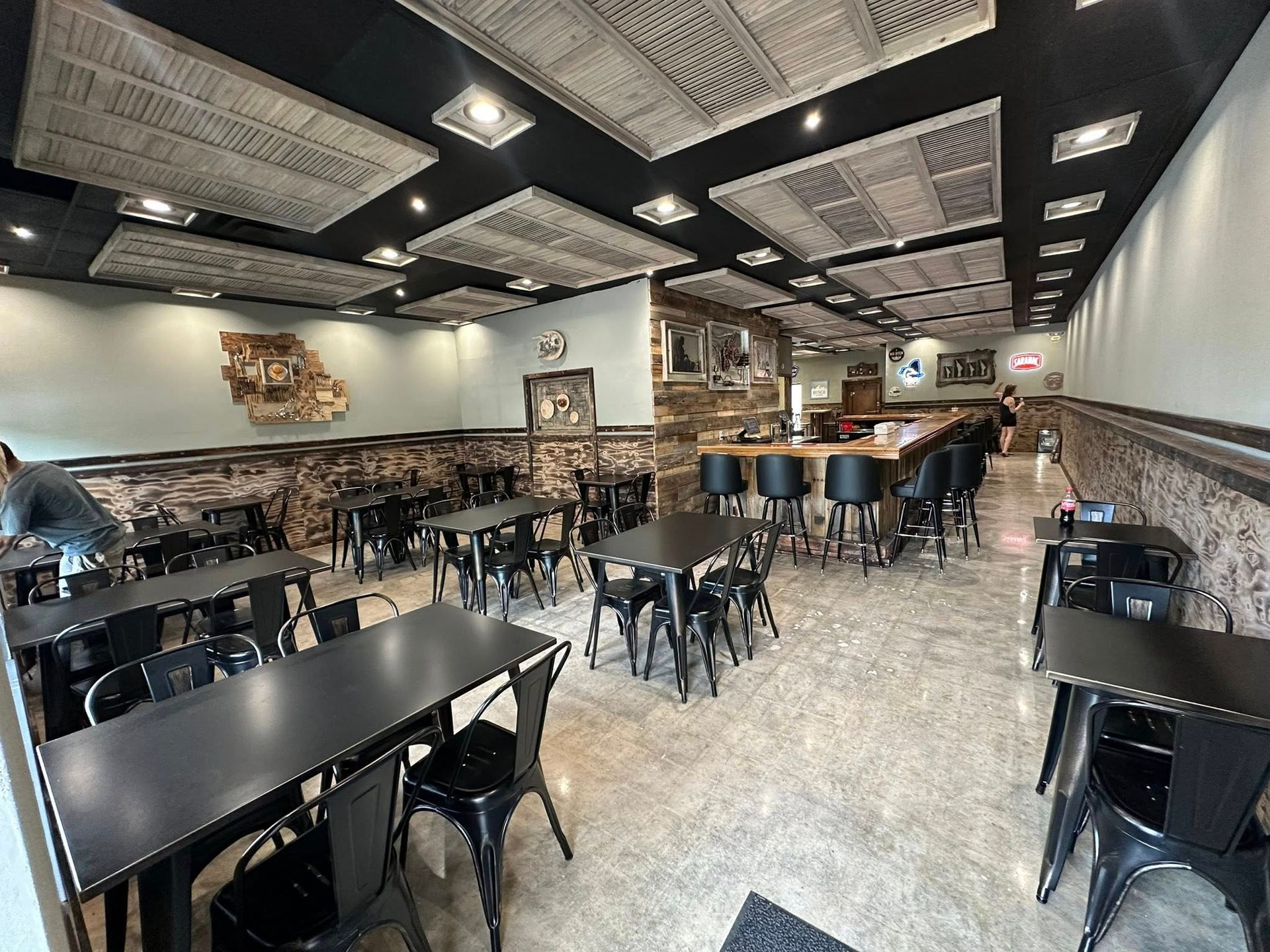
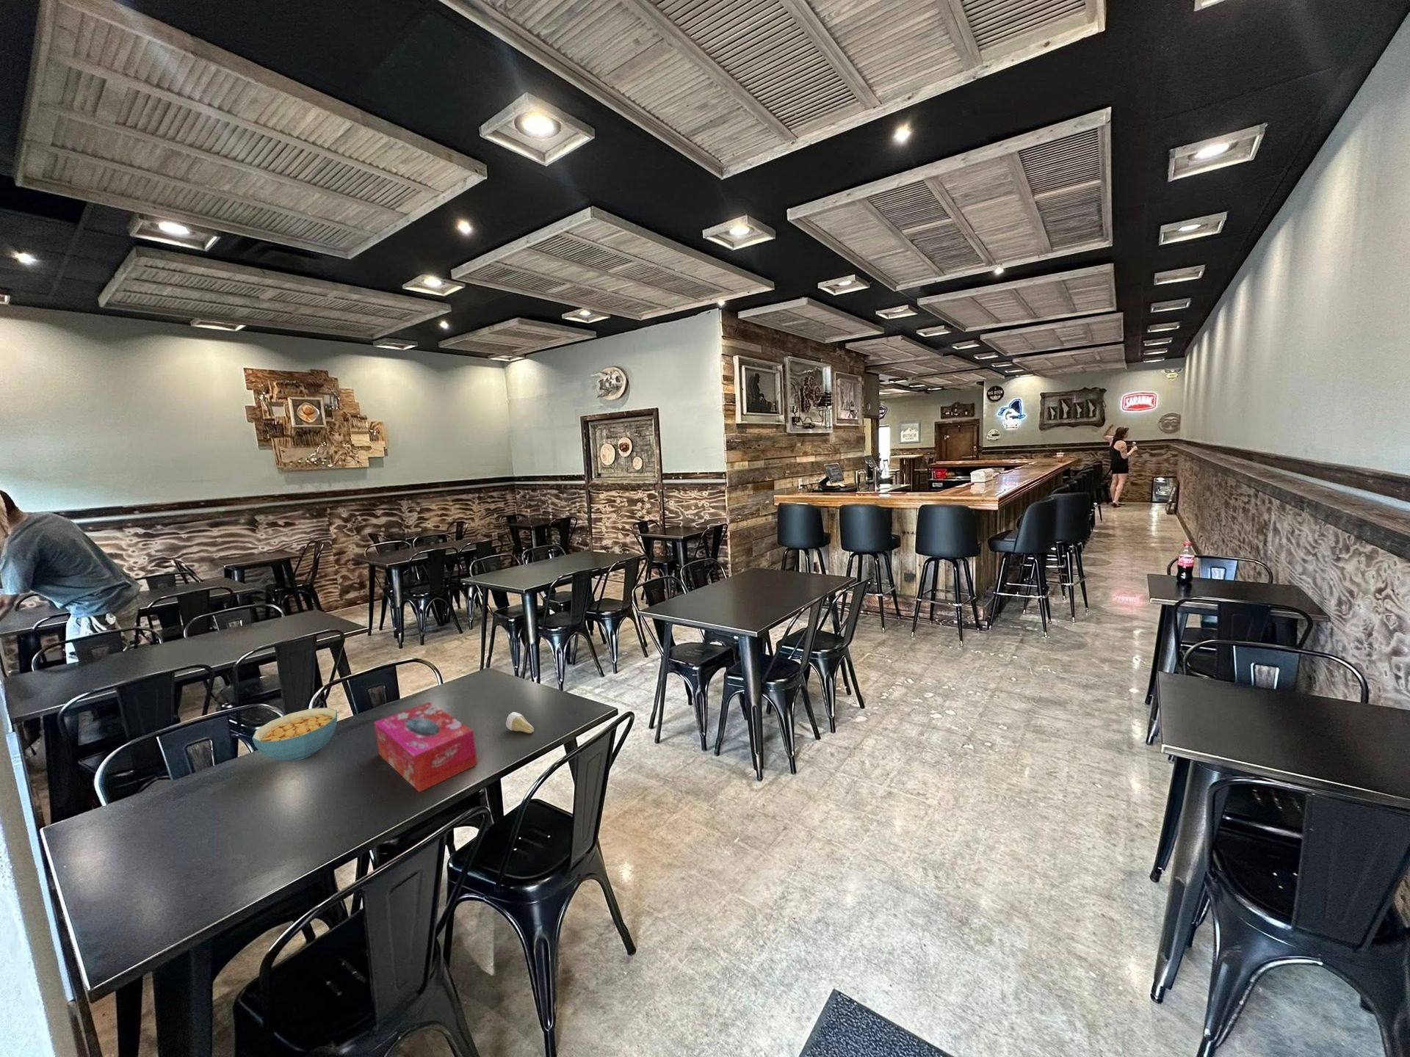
+ cereal bowl (299, 739)
+ tooth (521, 723)
+ tissue box (424, 742)
